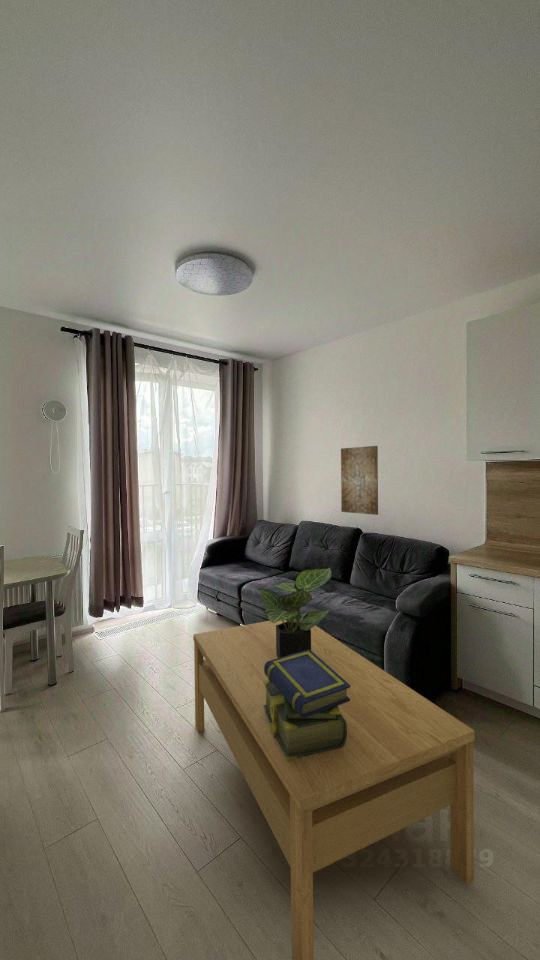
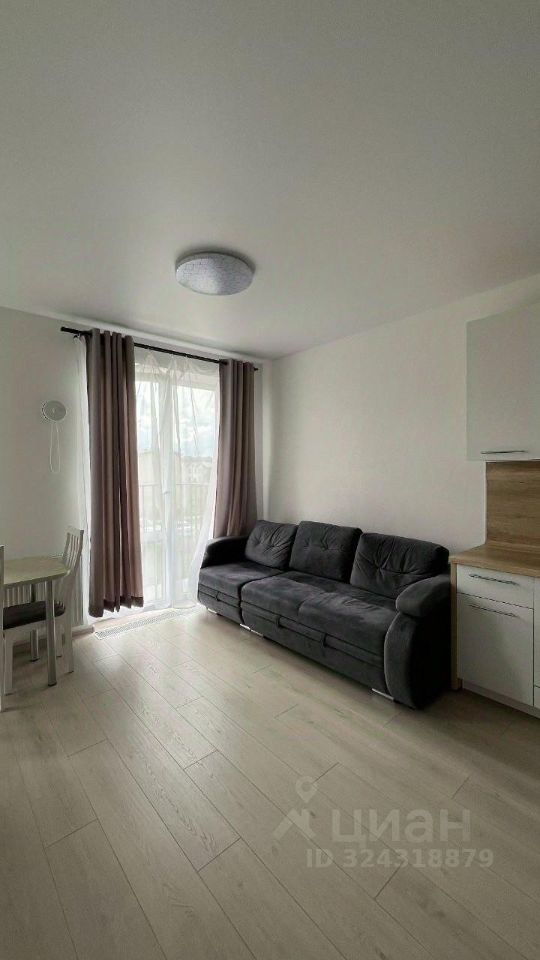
- coffee table (277, 739)
- wall art (358, 480)
- stack of books (305, 697)
- potted plant (299, 615)
